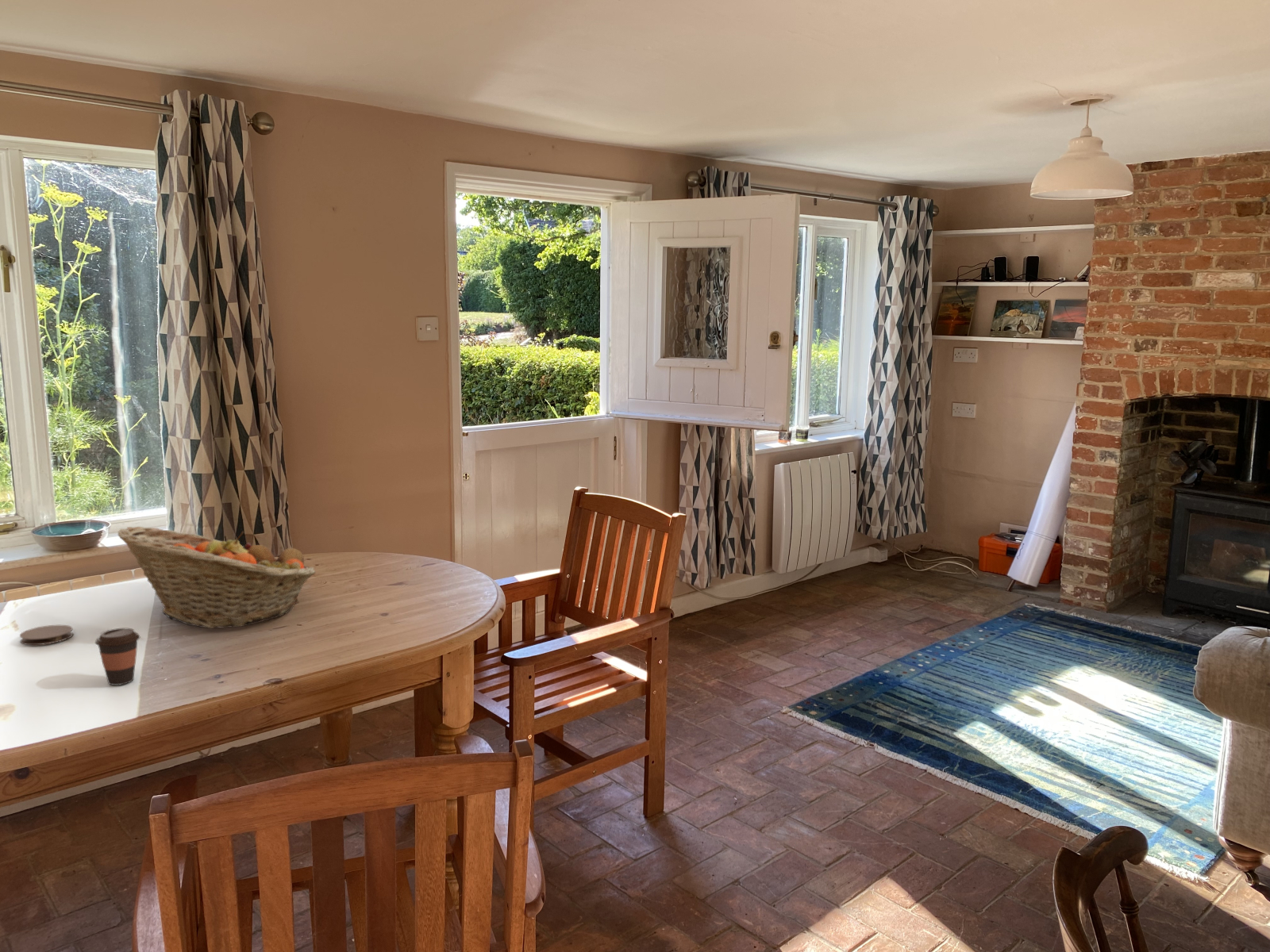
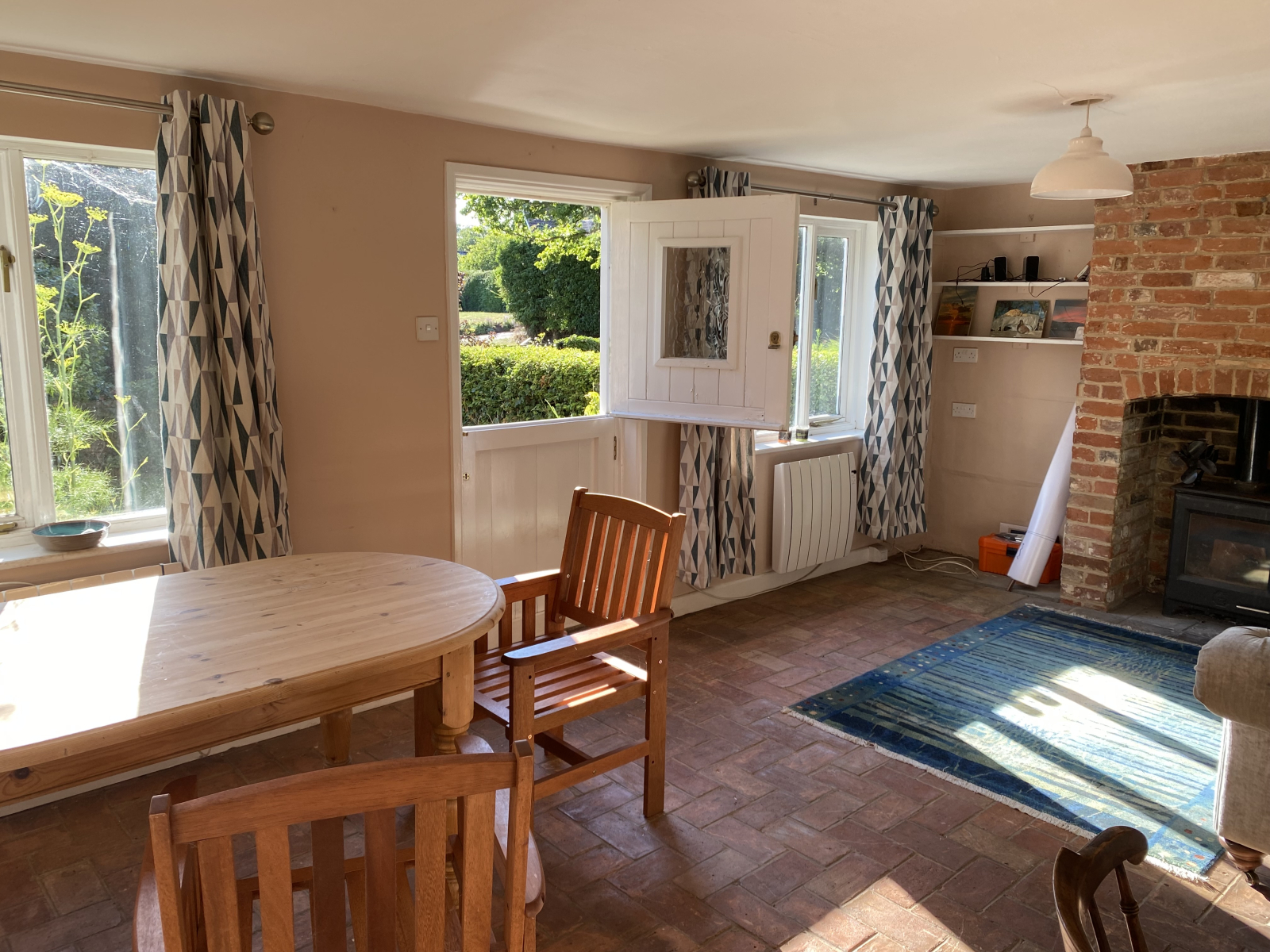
- coaster (46, 635)
- coffee cup (119, 657)
- fruit basket (218, 567)
